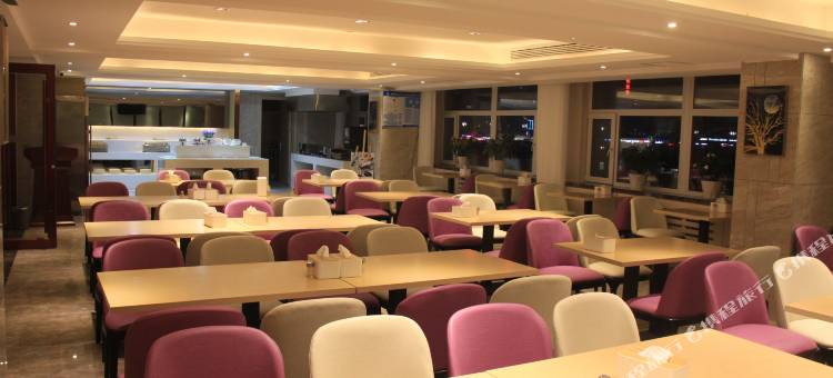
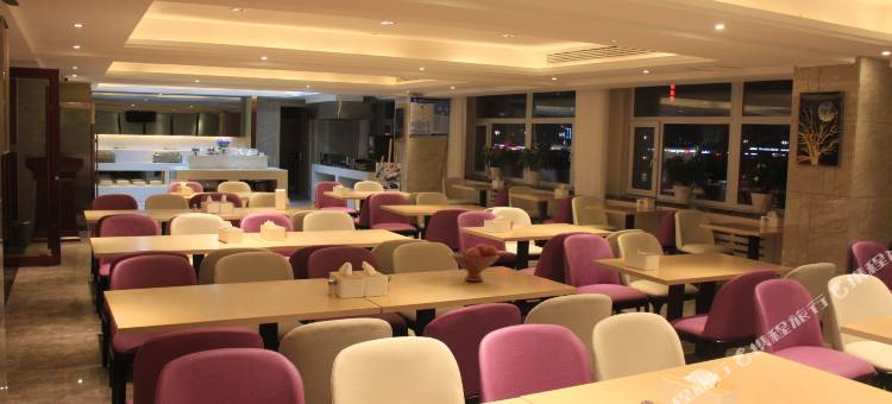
+ fruit bowl (475, 261)
